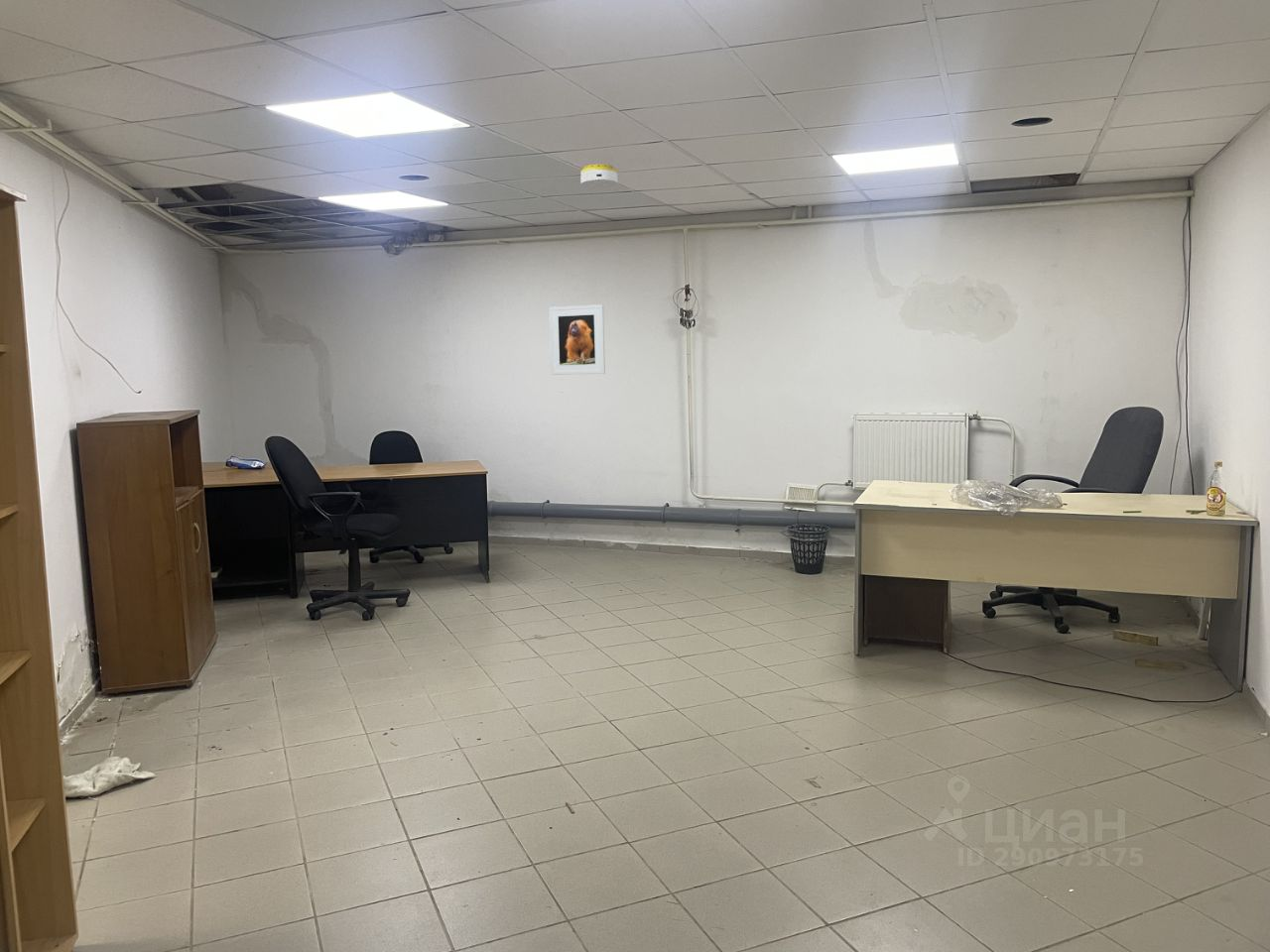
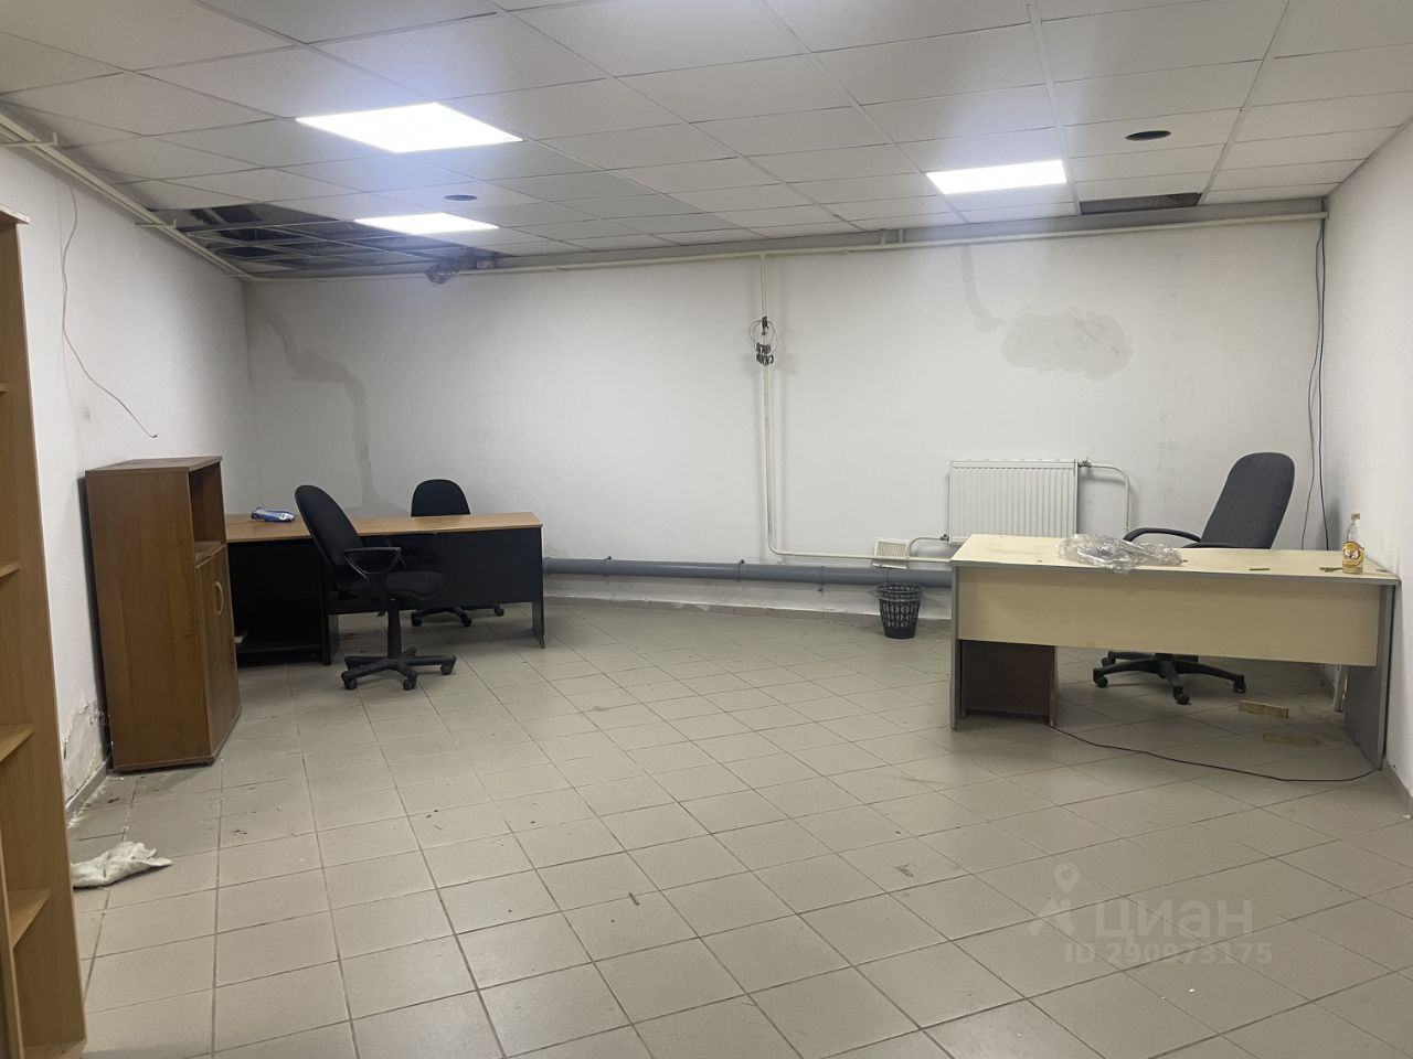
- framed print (576, 340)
- smoke detector (598, 176)
